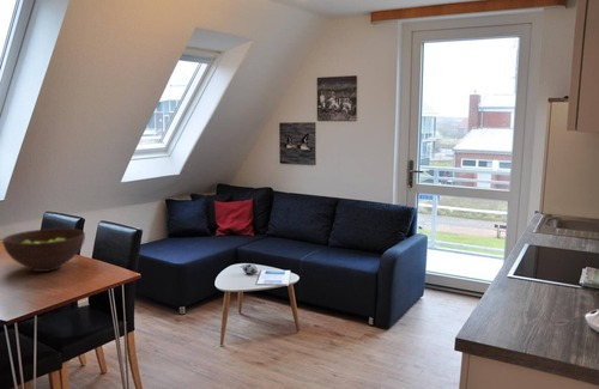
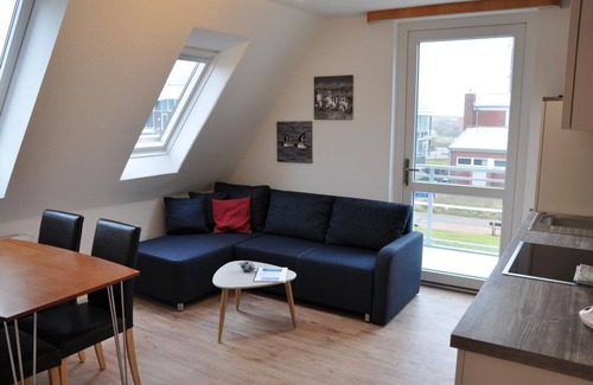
- fruit bowl (46, 251)
